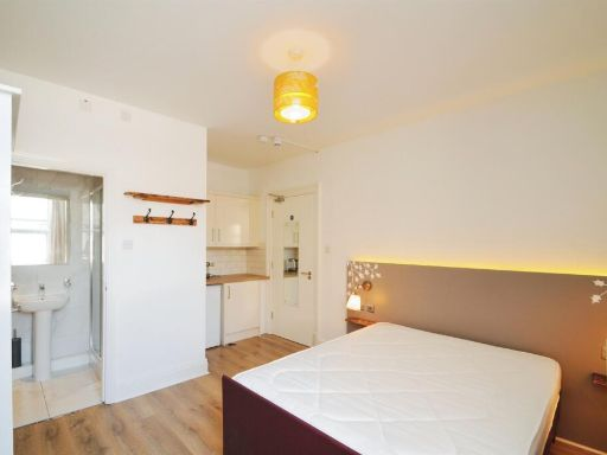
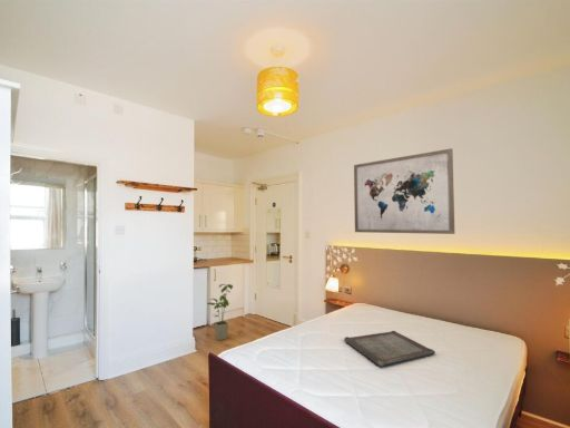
+ house plant (222, 312)
+ wall art (397, 195)
+ serving tray (387, 346)
